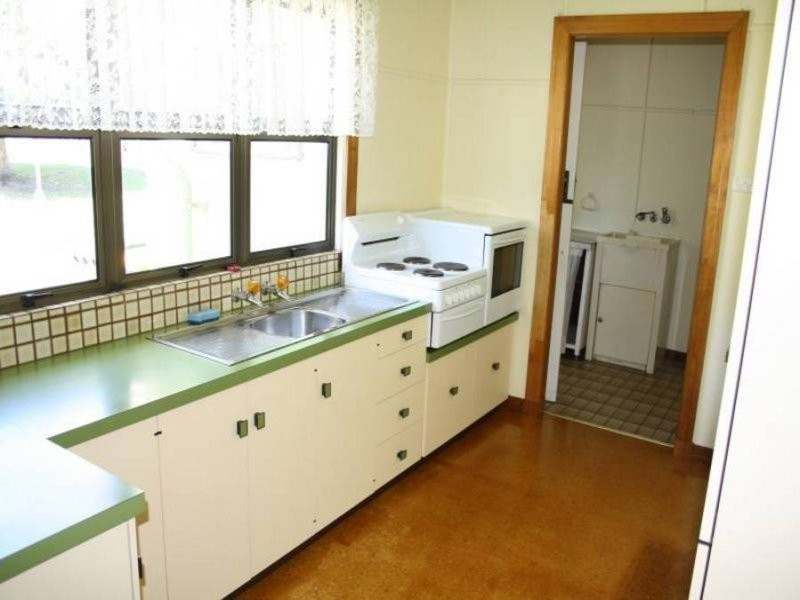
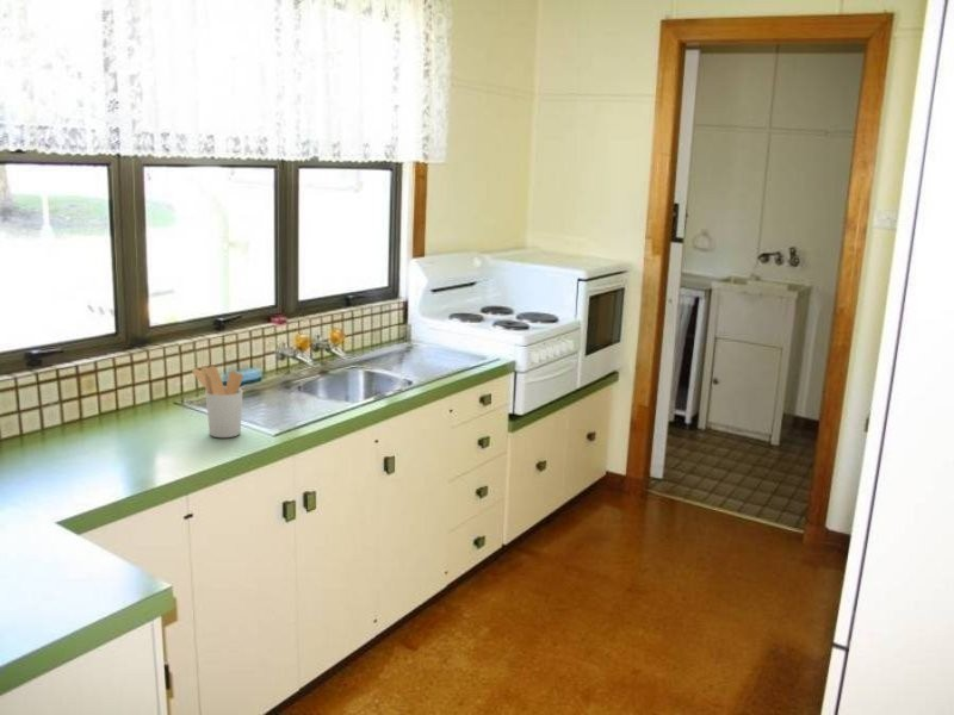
+ utensil holder (217, 399)
